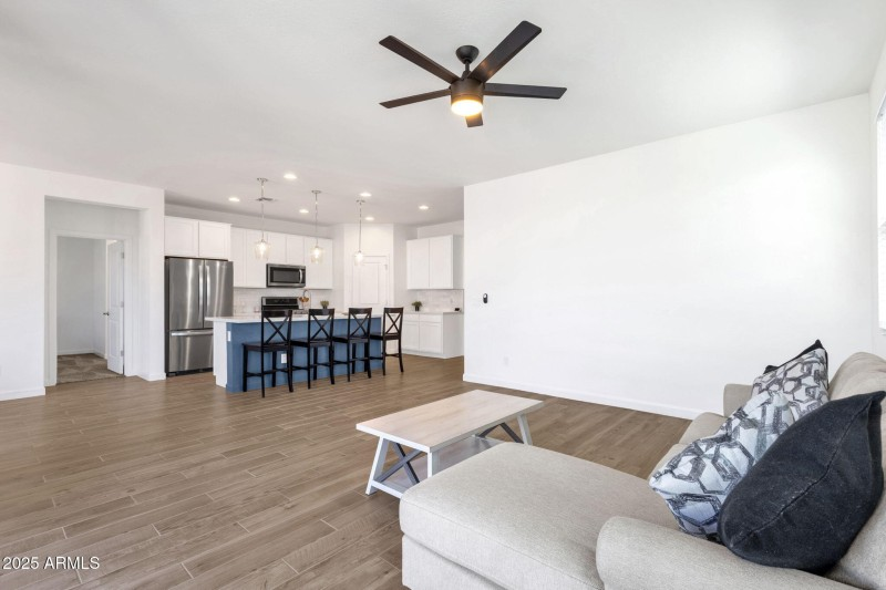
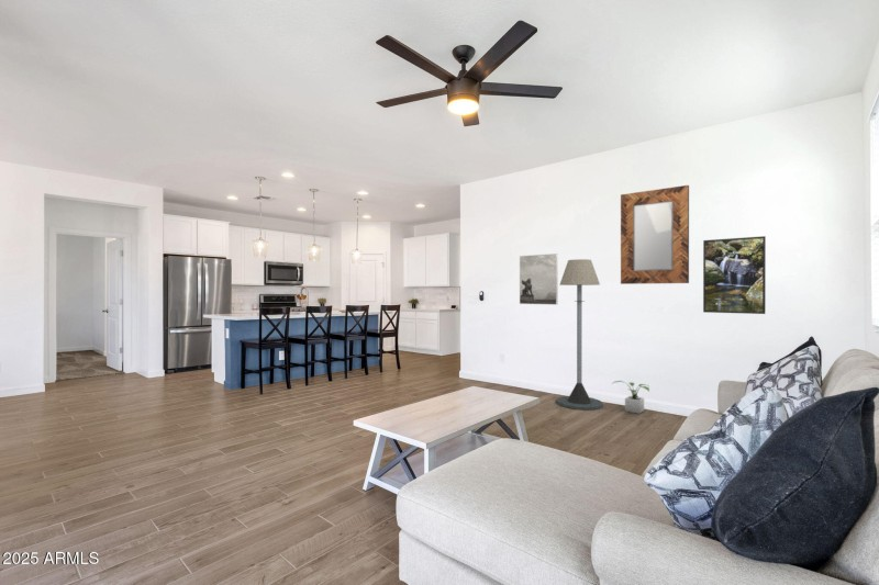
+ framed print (733, 275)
+ potted plant (632, 395)
+ floor lamp (579, 331)
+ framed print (537, 279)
+ home mirror (653, 236)
